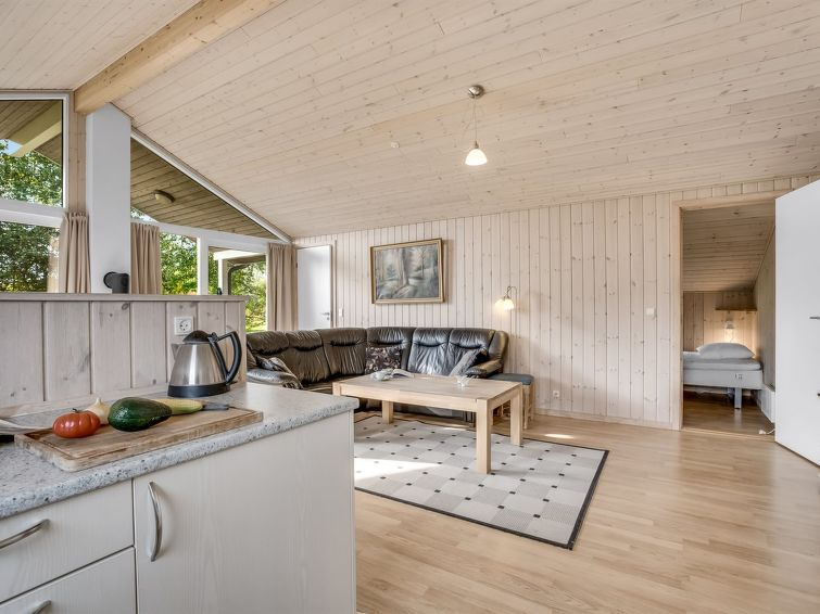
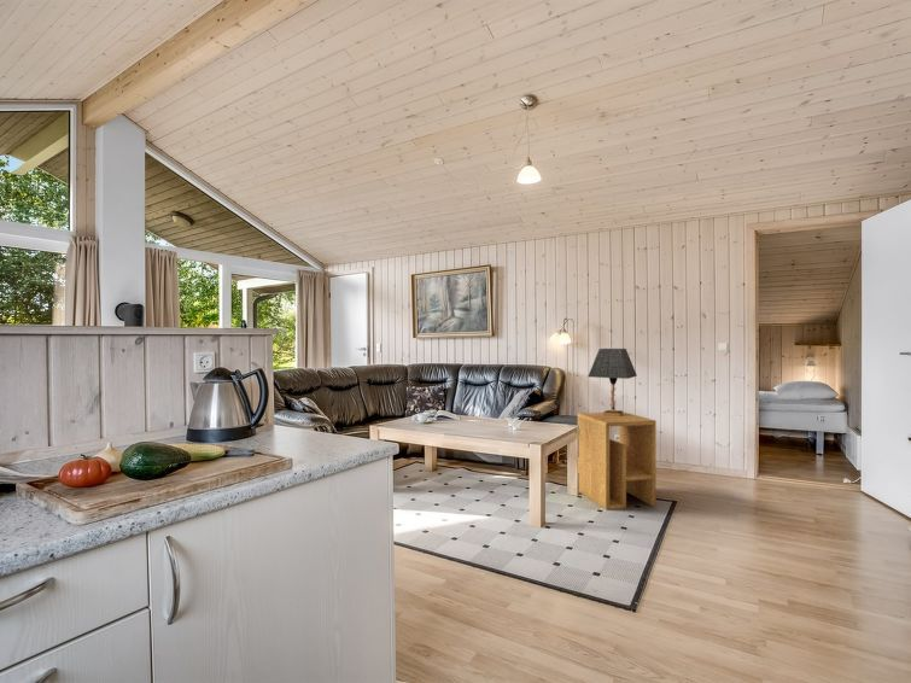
+ side table (614, 457)
+ table lamp (612, 381)
